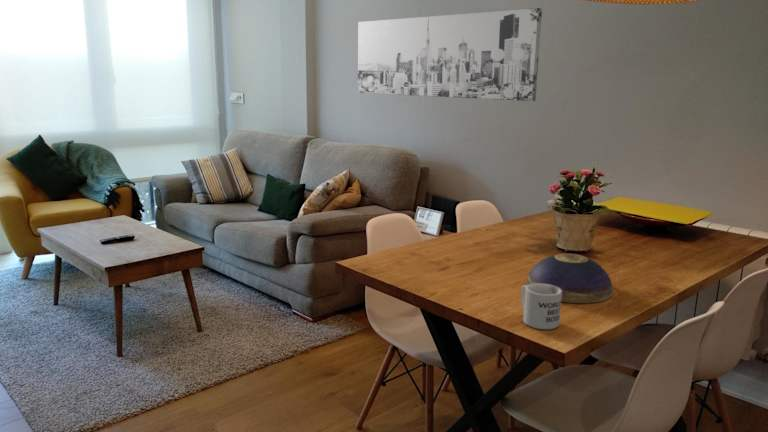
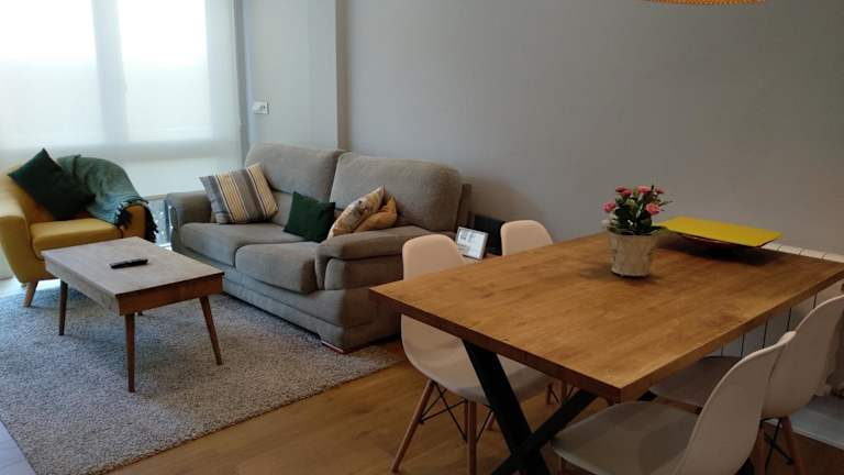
- wall art (436, 56)
- mug (537, 304)
- decorative bowl (569, 272)
